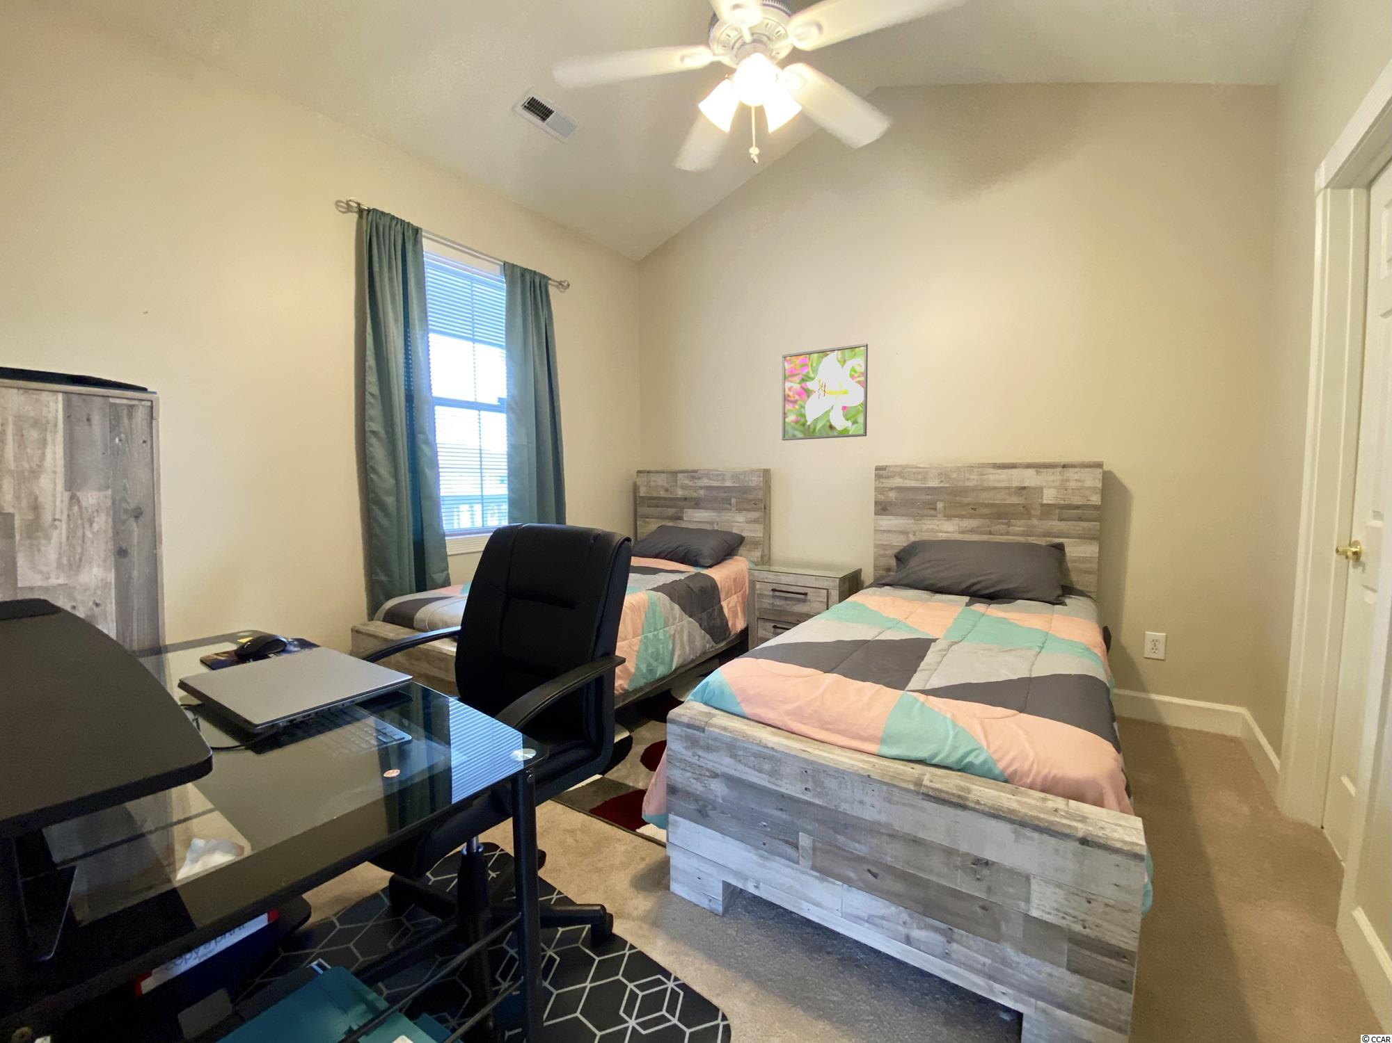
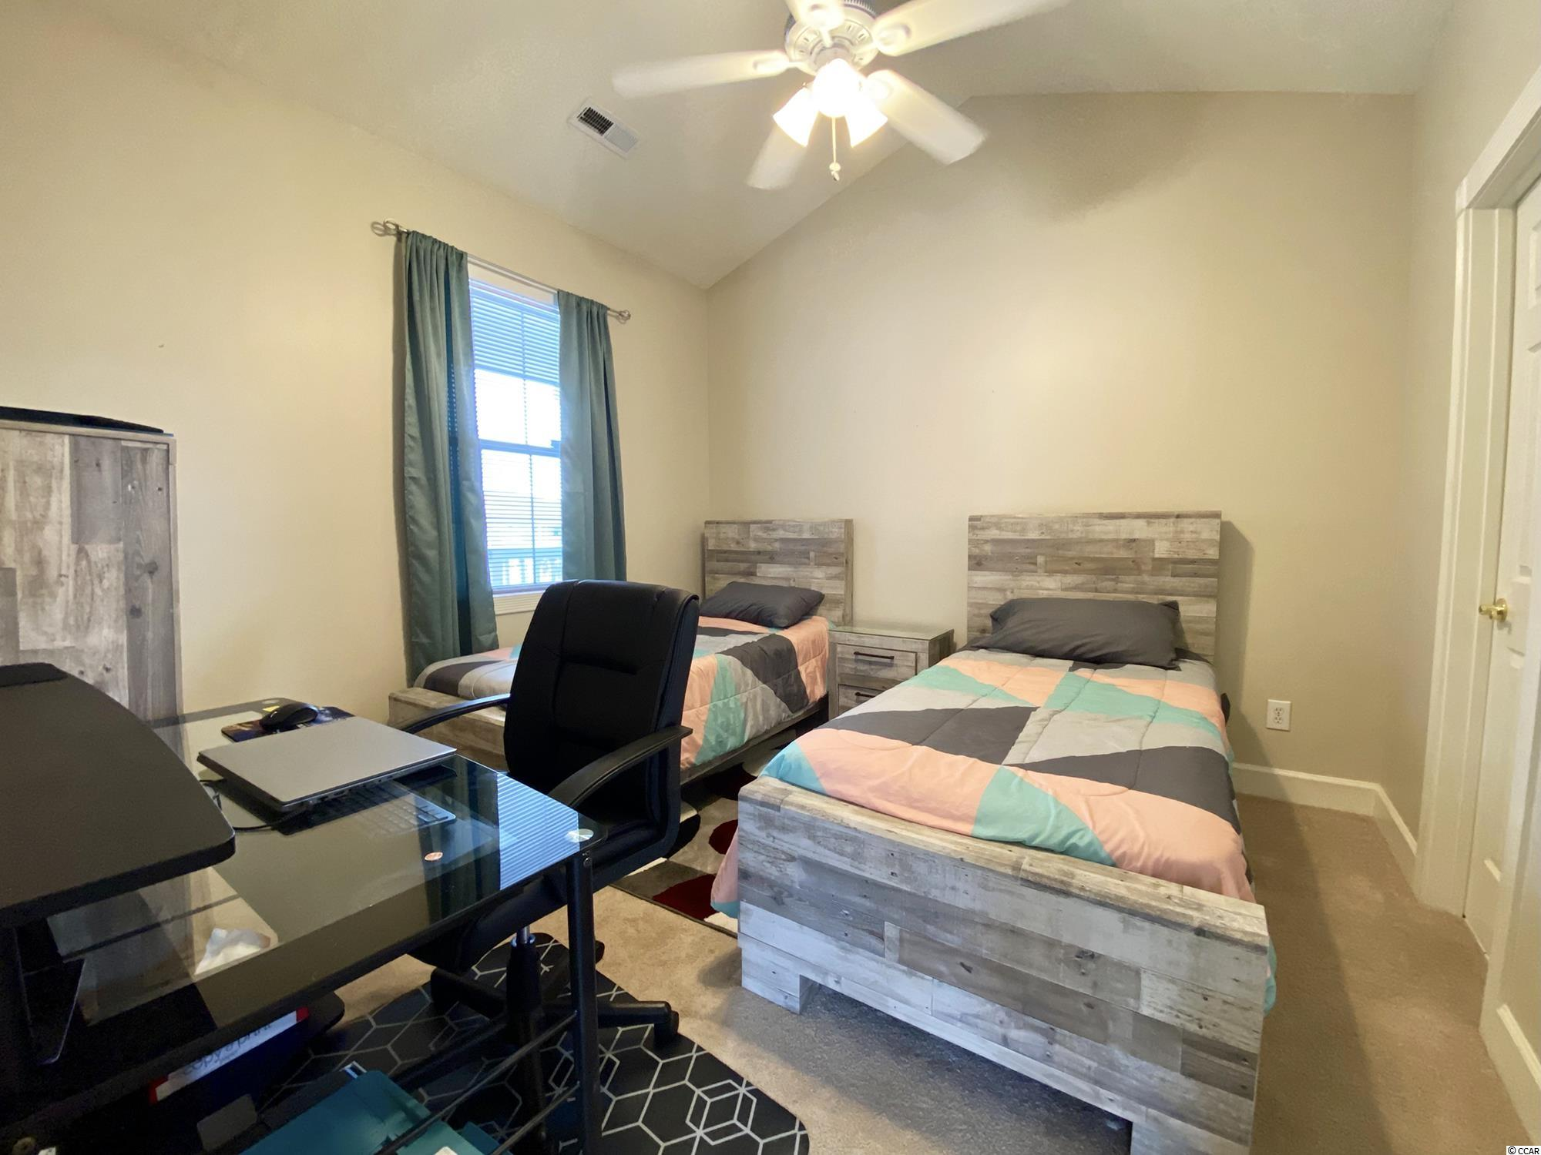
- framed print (823, 393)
